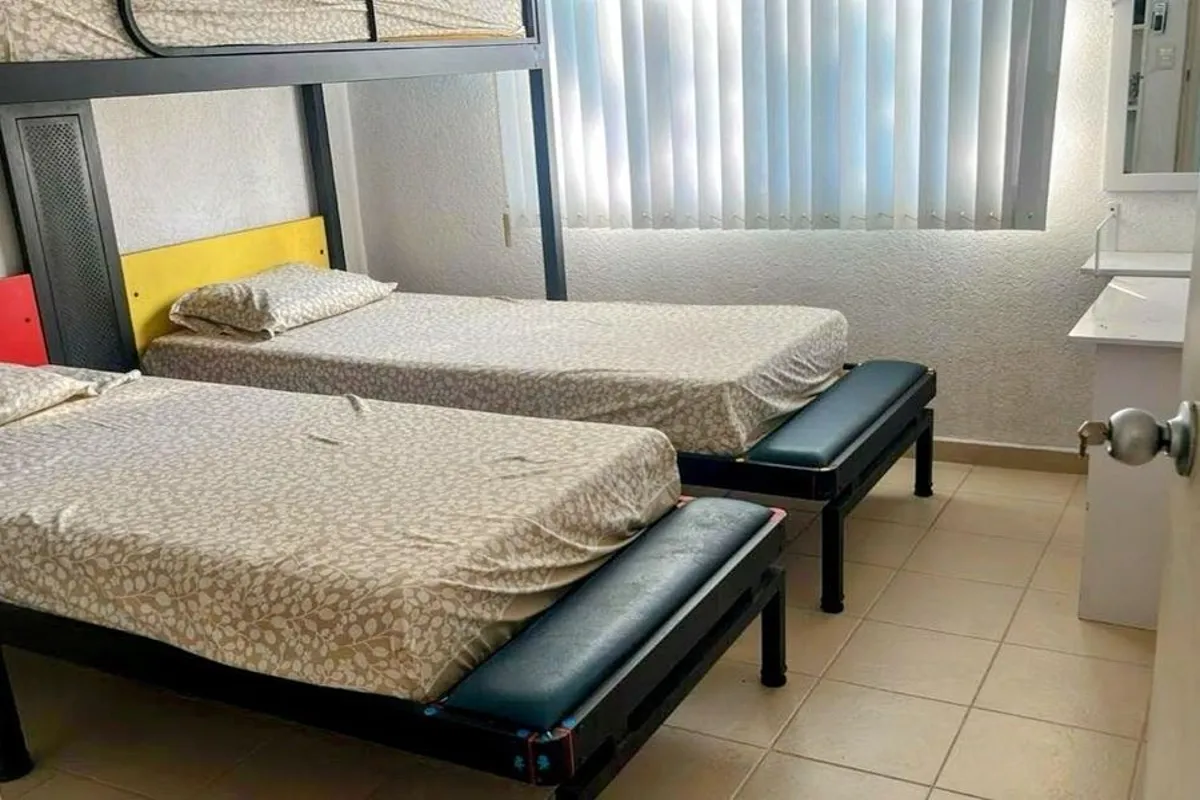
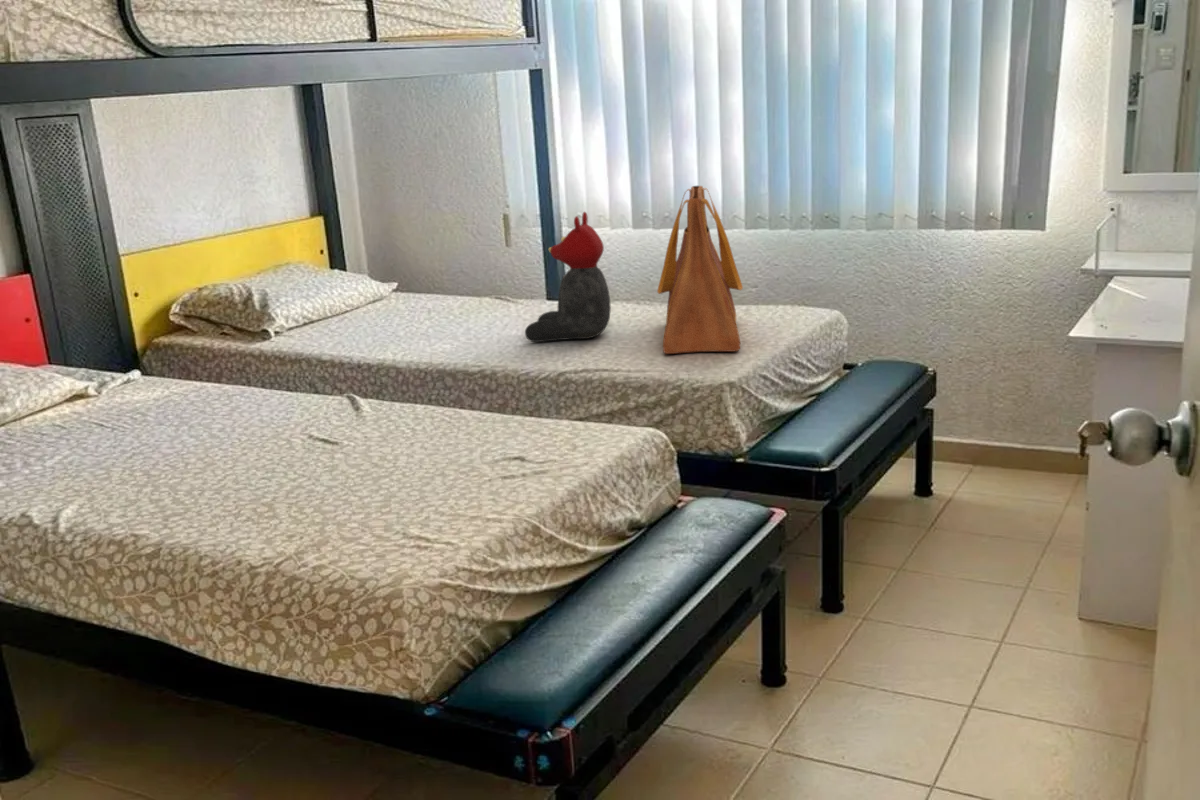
+ tote bag (698, 265)
+ teddy bear (566, 276)
